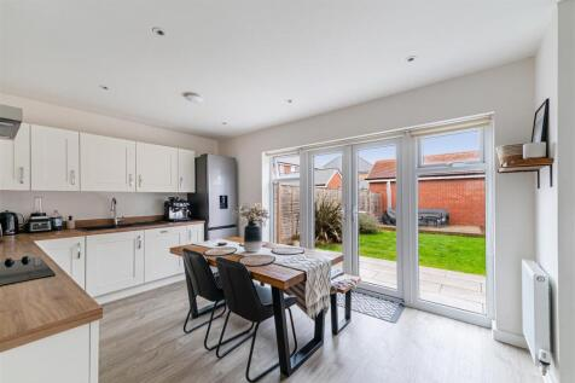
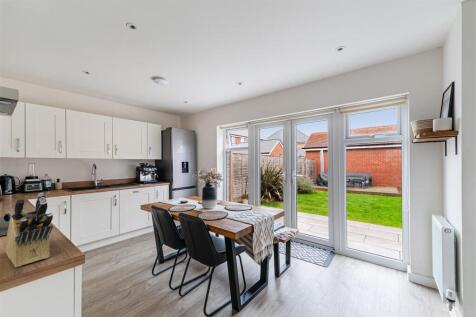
+ knife block (28, 224)
